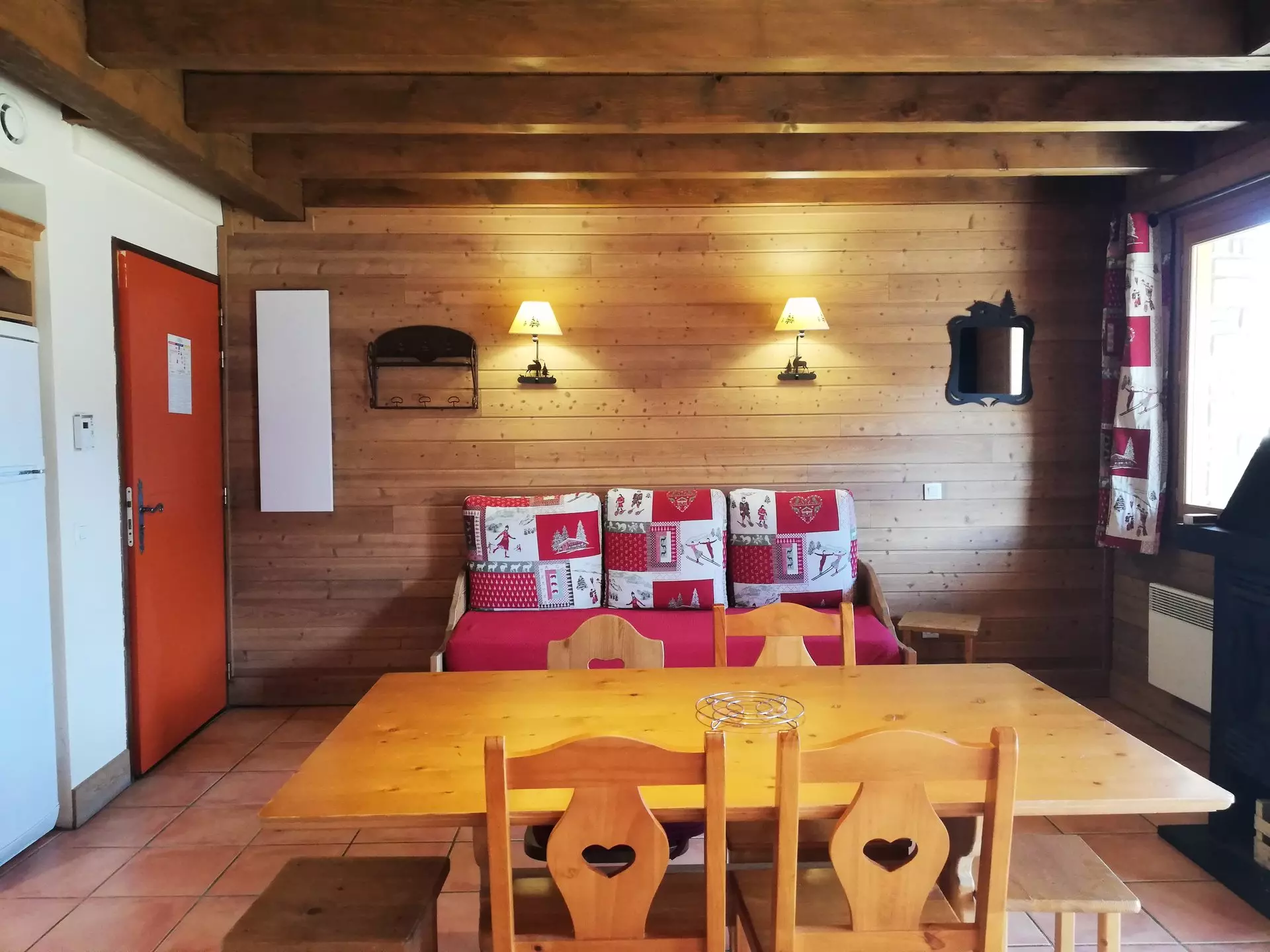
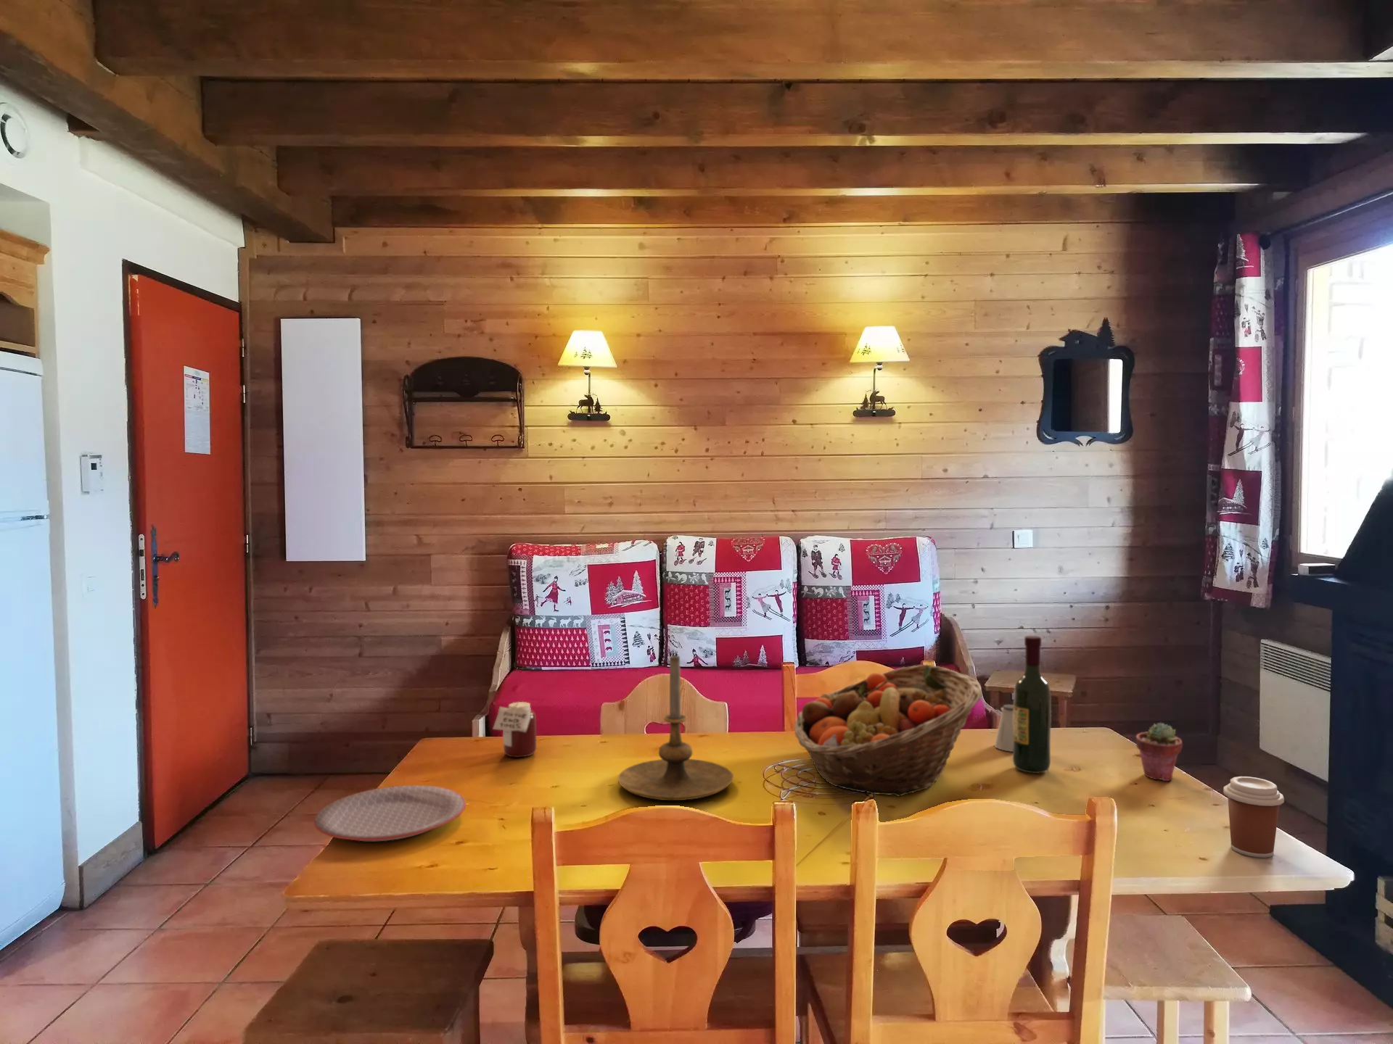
+ saltshaker (1010, 726)
+ potted succulent (1158, 749)
+ fruit basket (884, 723)
+ jar (517, 730)
+ coffee cup (1253, 816)
+ candle holder (675, 719)
+ plate (392, 815)
+ wine bottle (1032, 703)
